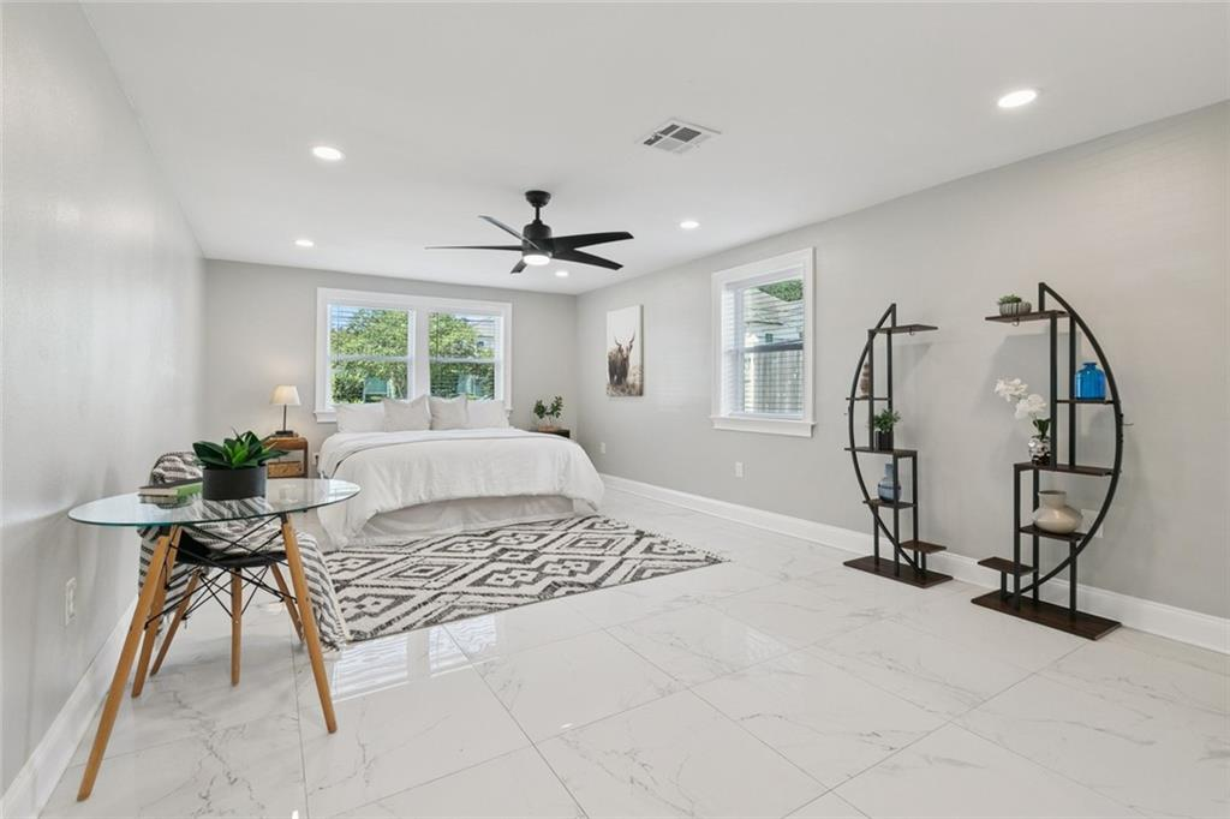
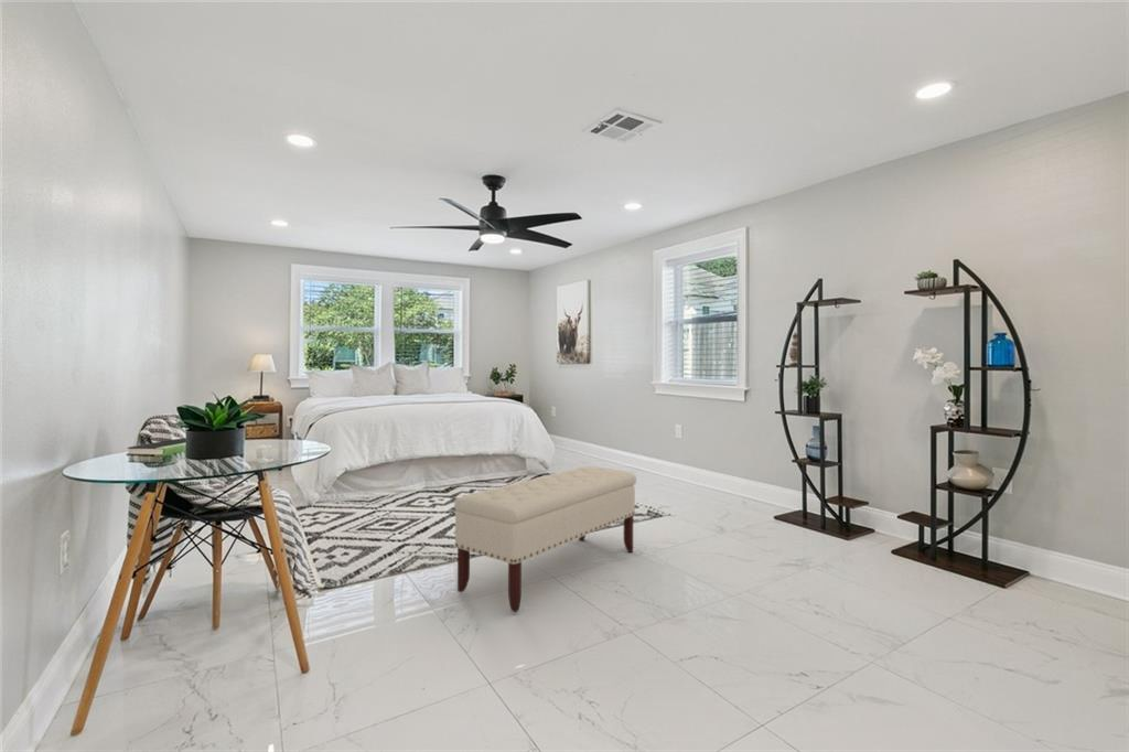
+ bench (553, 526)
